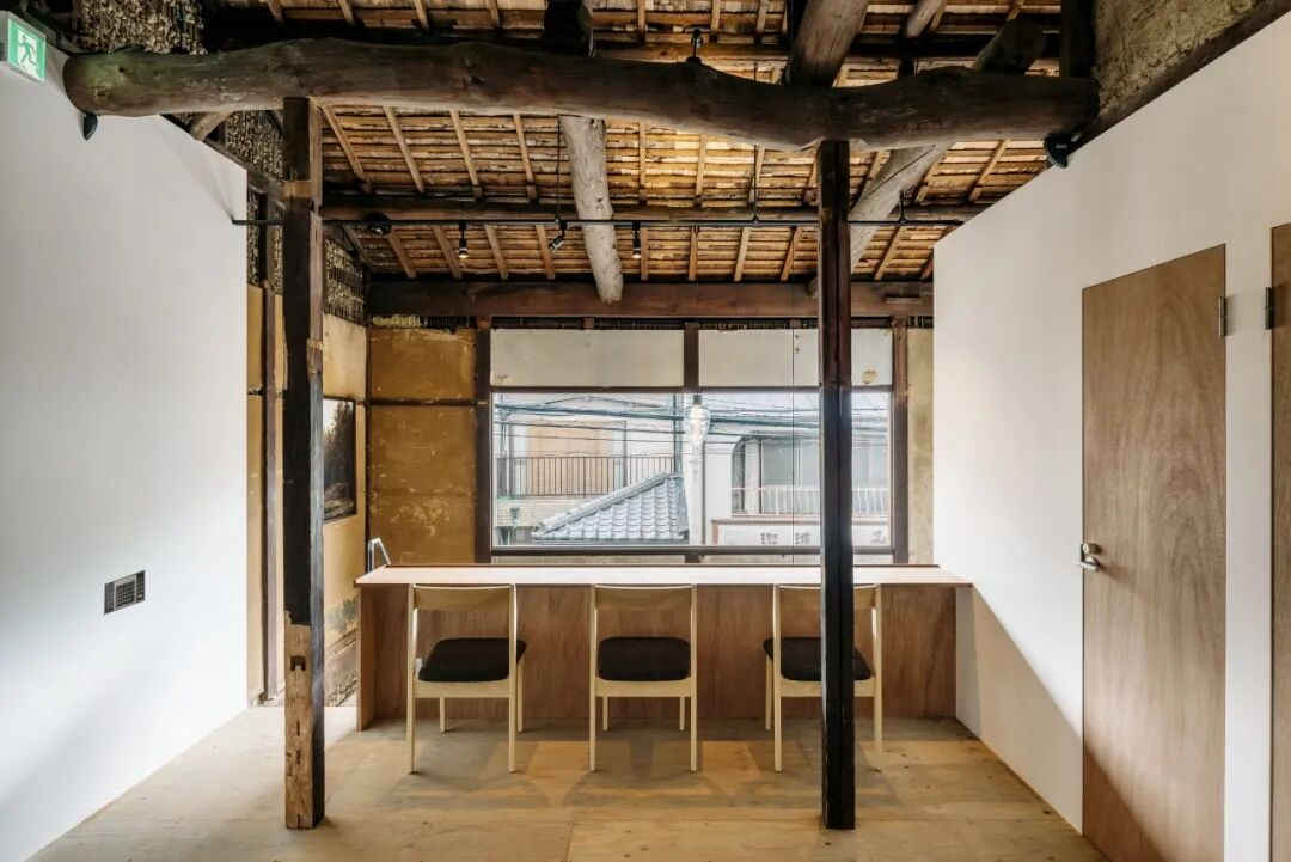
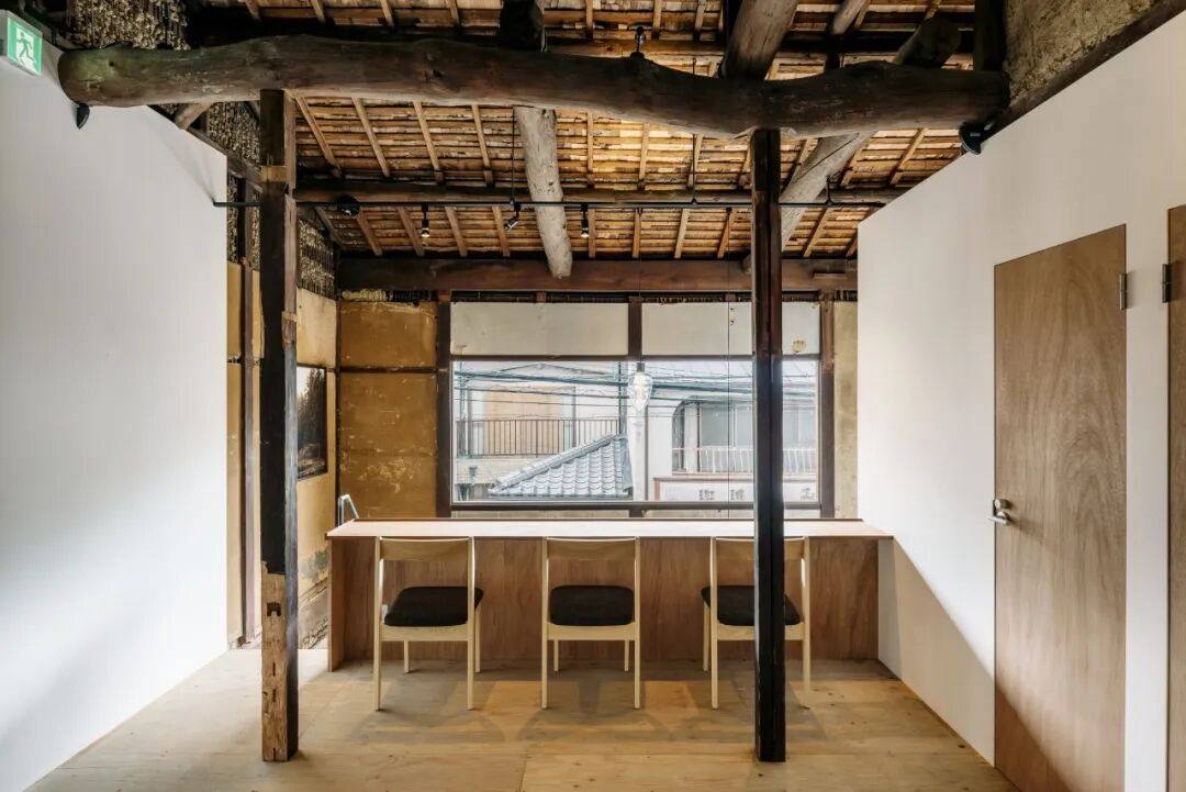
- calendar (124, 591)
